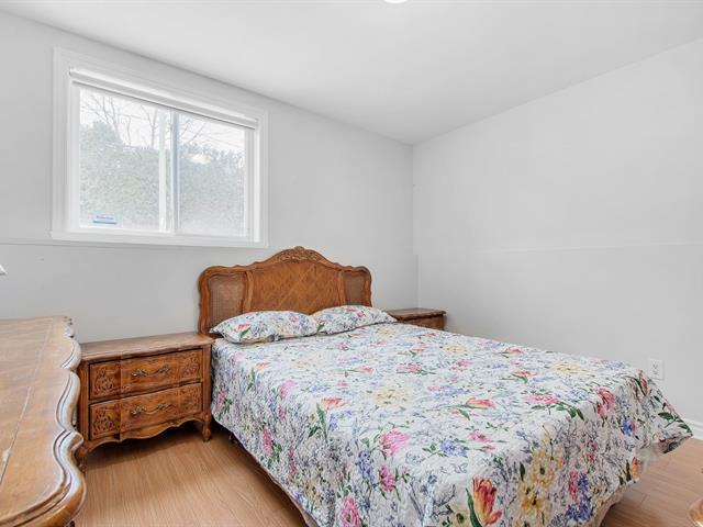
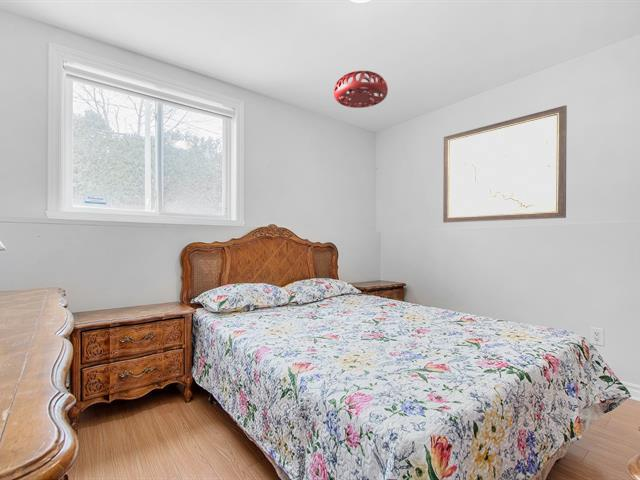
+ wall art (496, 172)
+ ceiling light (360, 89)
